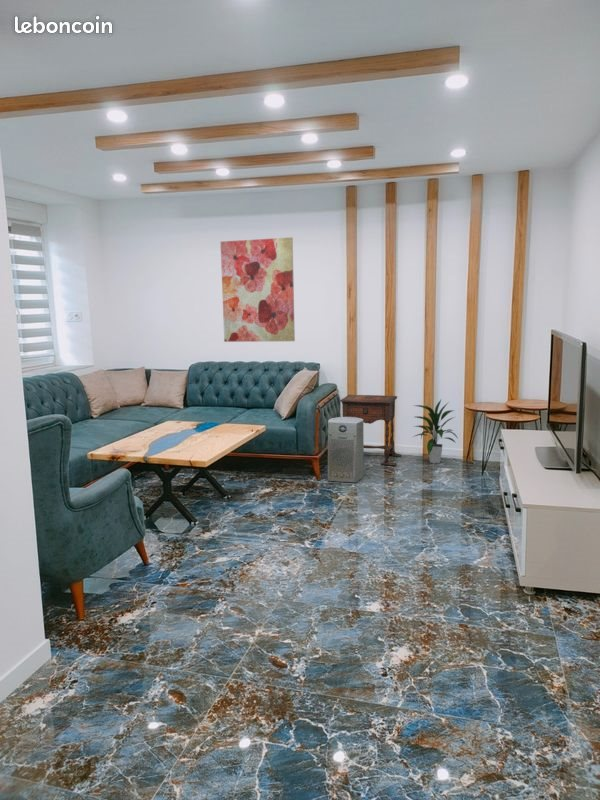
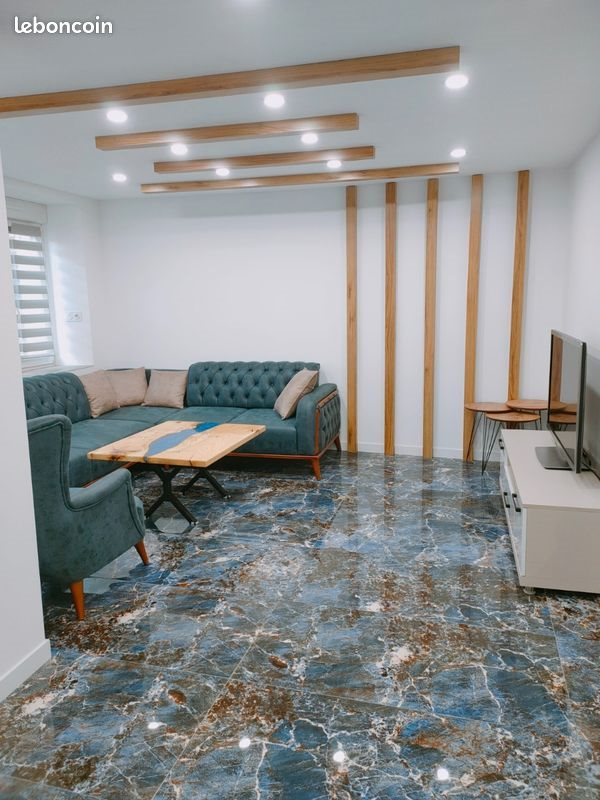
- indoor plant (434, 430)
- fan (346, 448)
- side table (370, 423)
- wall art (257, 291)
